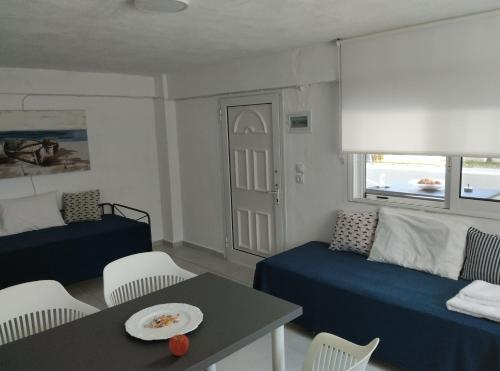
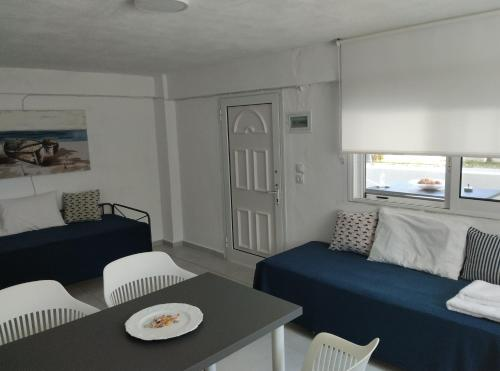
- fruit (178, 344)
